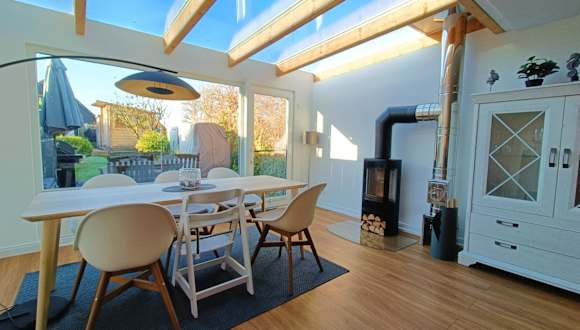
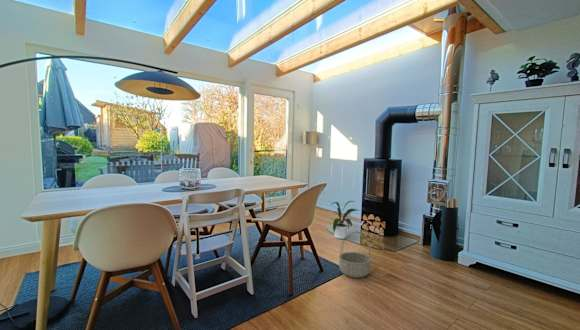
+ basket (355, 252)
+ house plant (341, 218)
